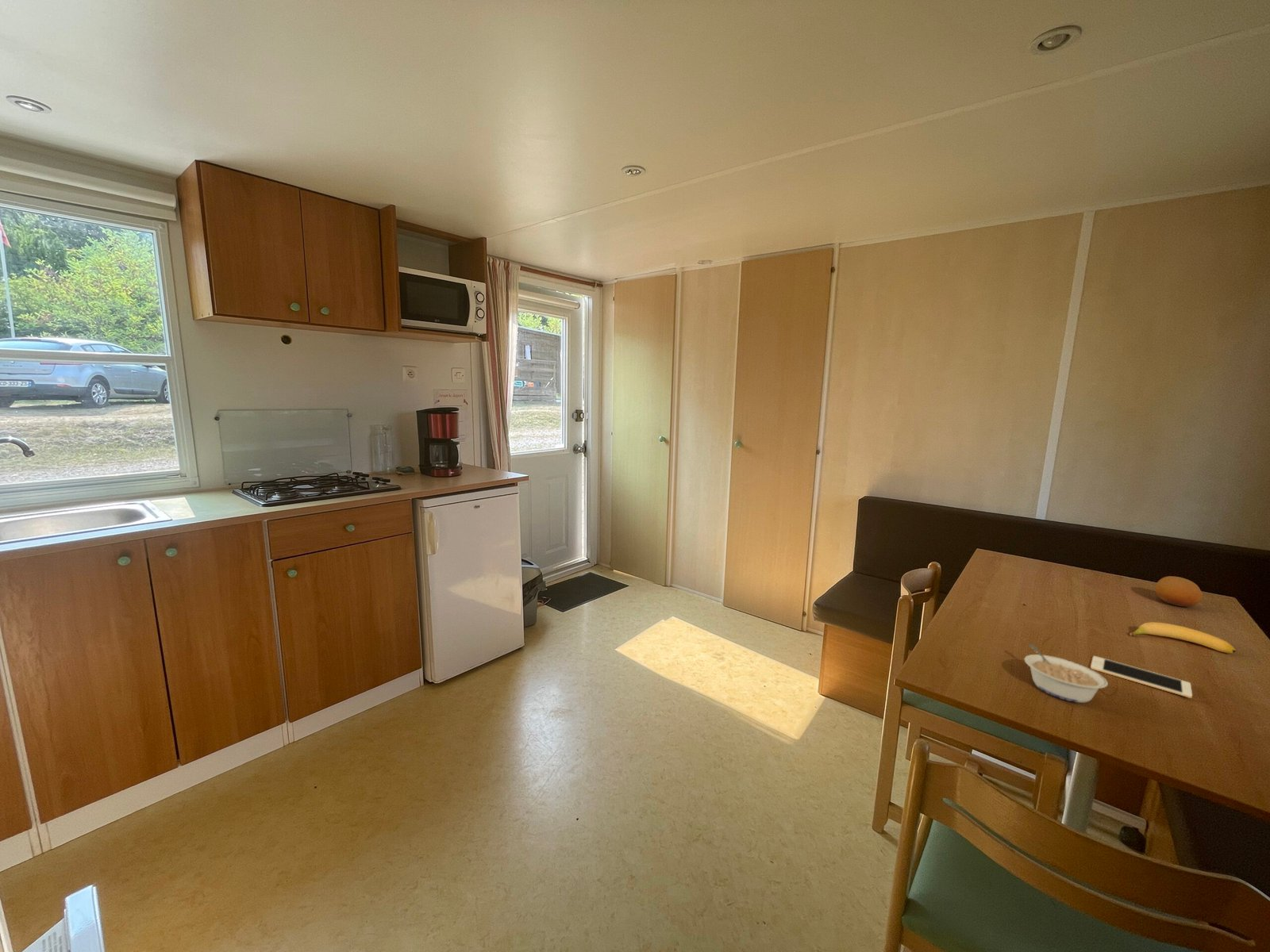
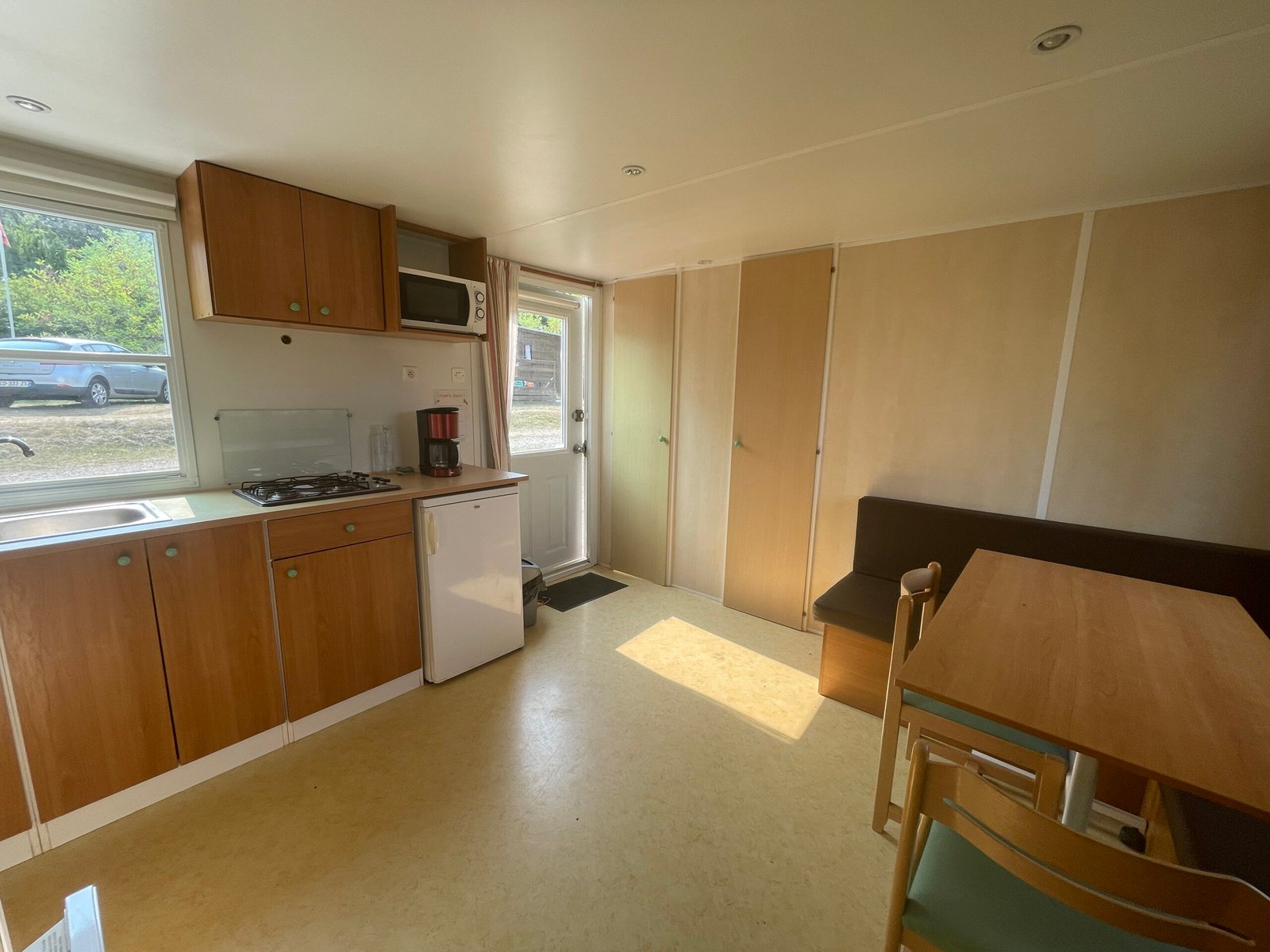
- banana (1180, 635)
- cell phone (1139, 675)
- legume (1060, 677)
- fruit (1178, 591)
